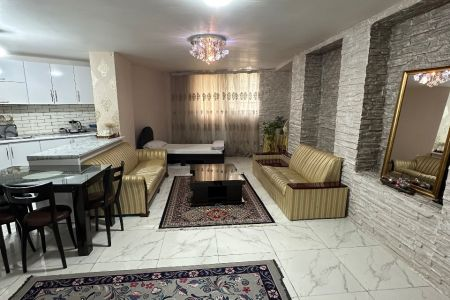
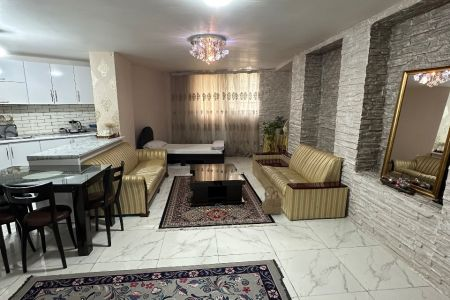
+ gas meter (271, 199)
